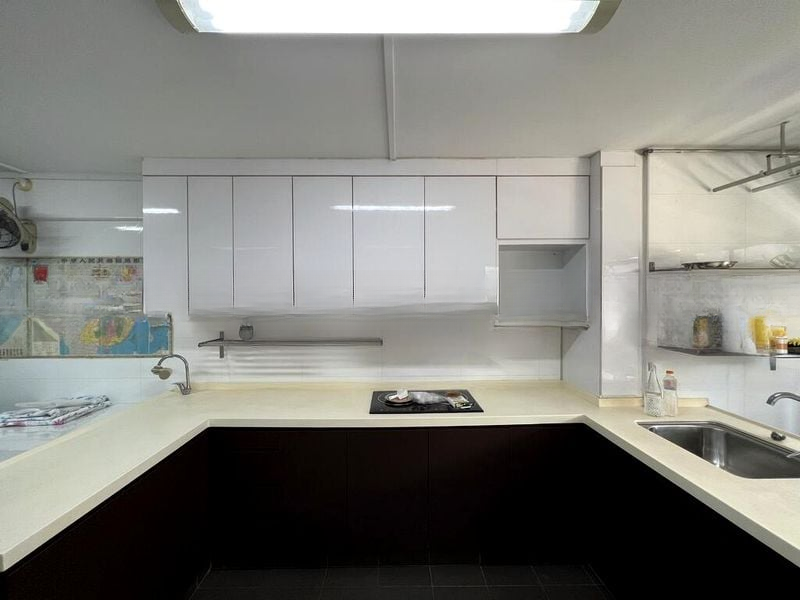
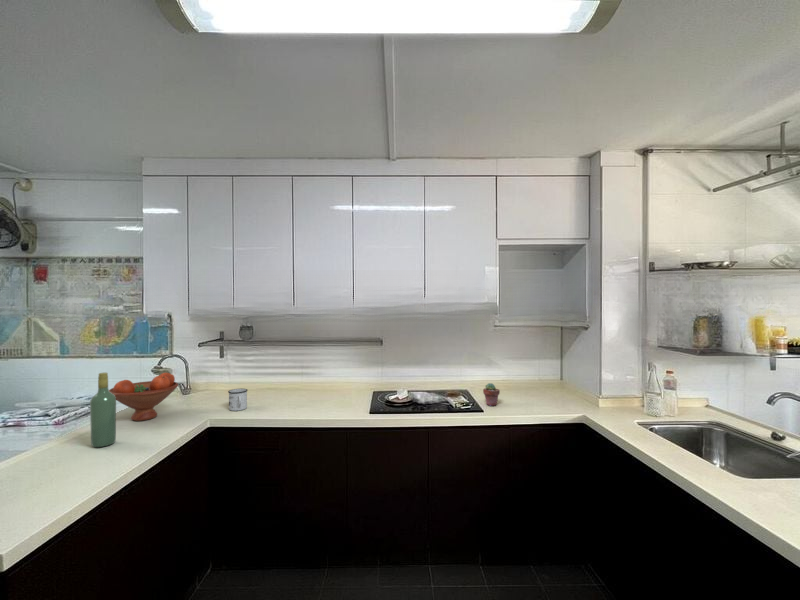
+ potted succulent (491, 393)
+ fruit bowl (144, 396)
+ wine bottle (103, 408)
+ mug (238, 400)
